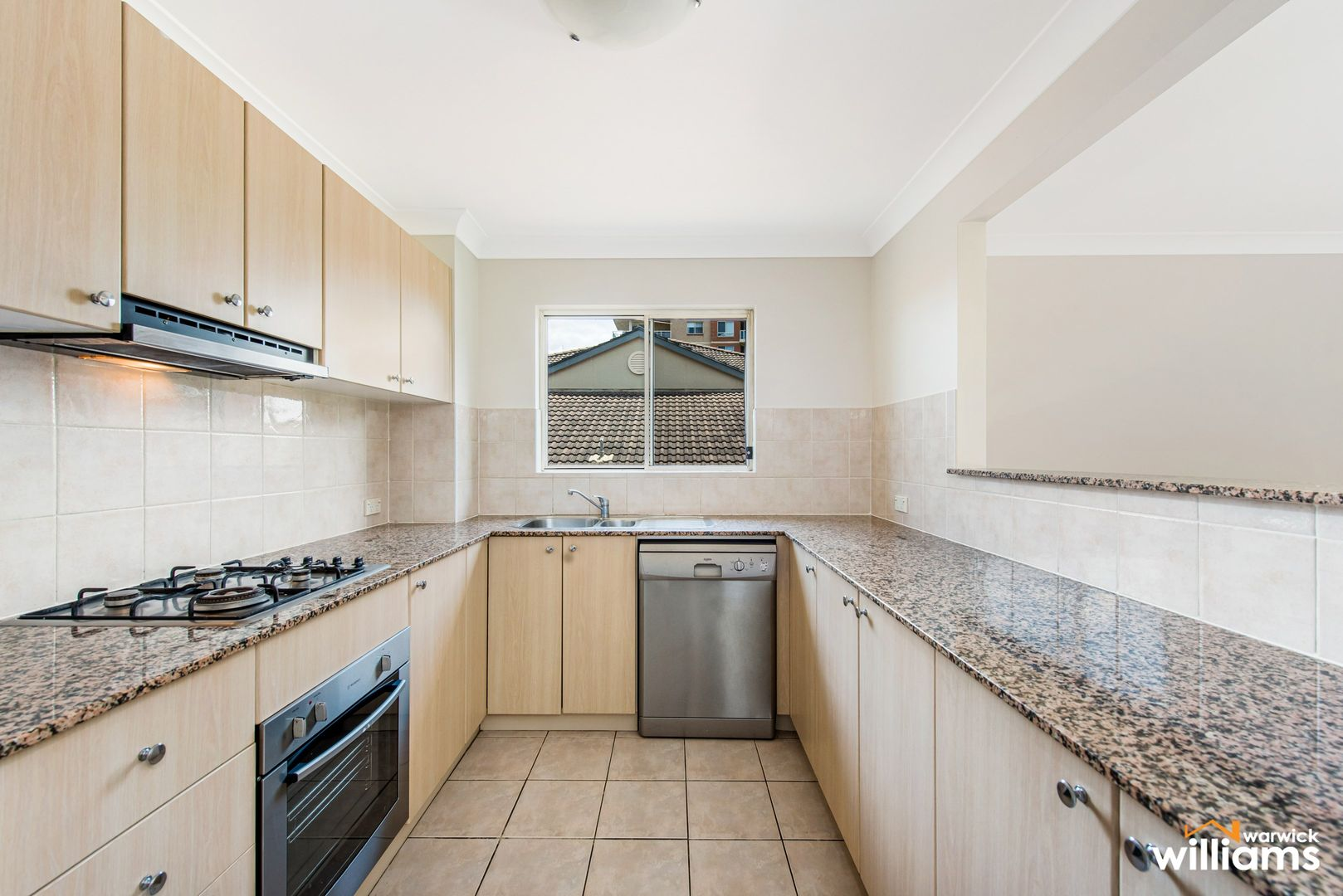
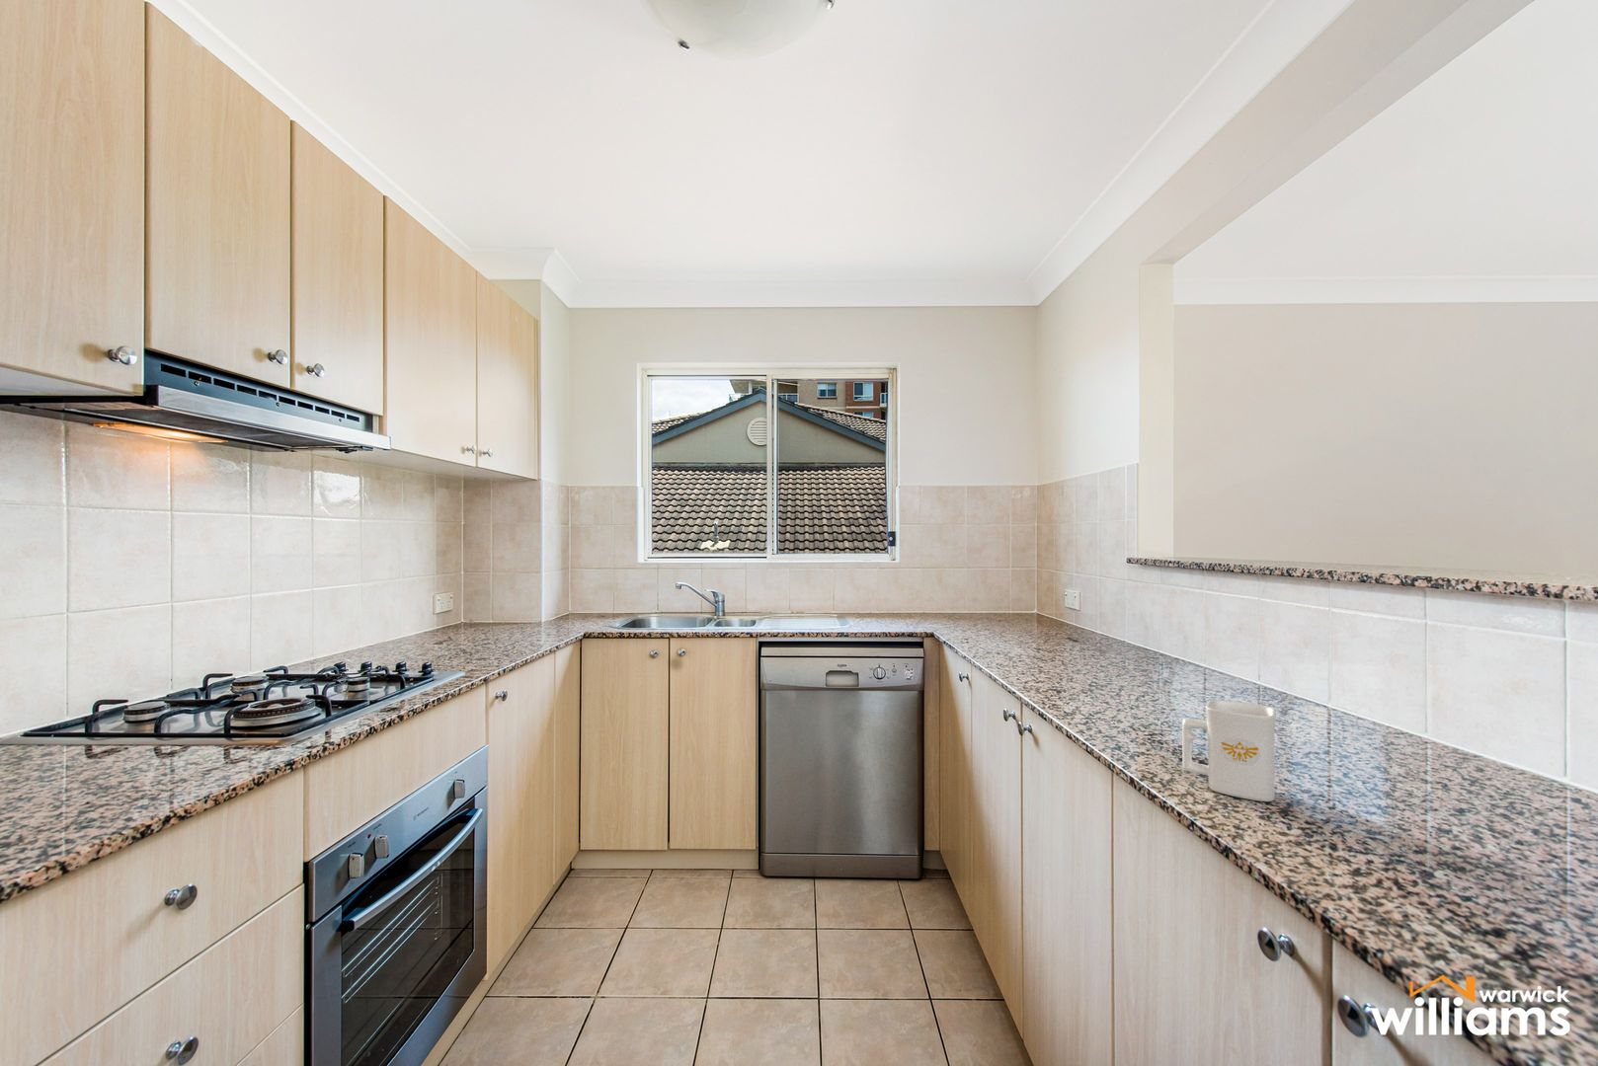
+ mug (1228, 746)
